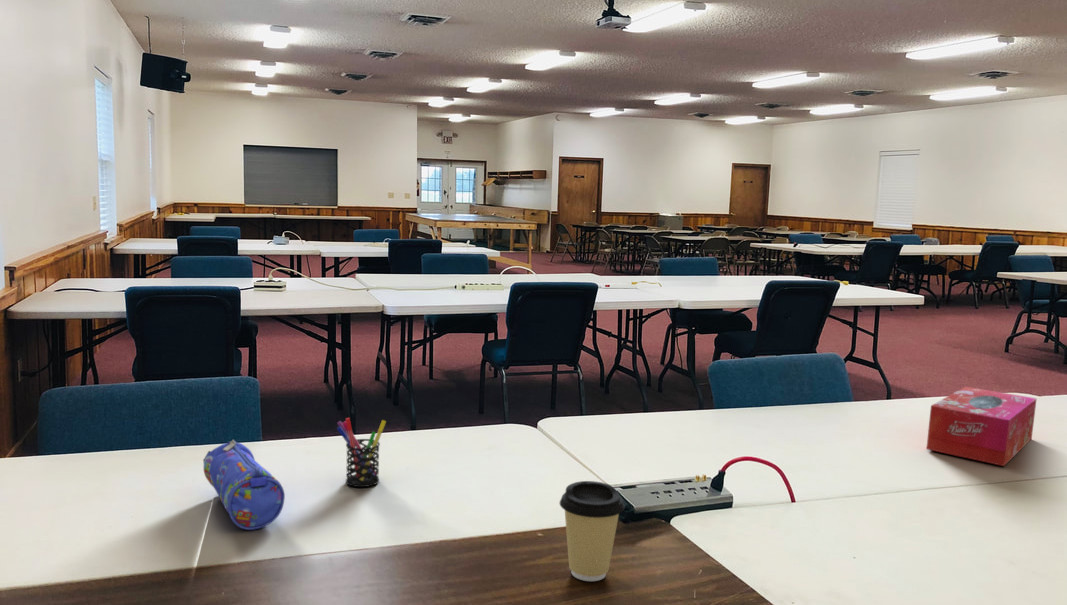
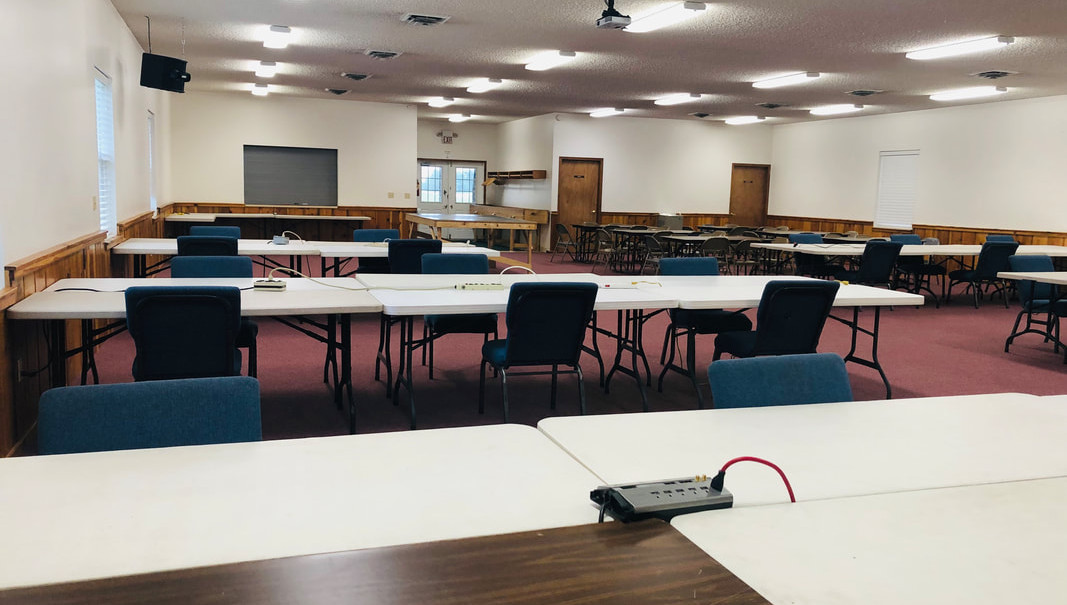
- pen holder (362, 450)
- pencil case (242, 481)
- coffee cup (590, 532)
- tissue box (983, 423)
